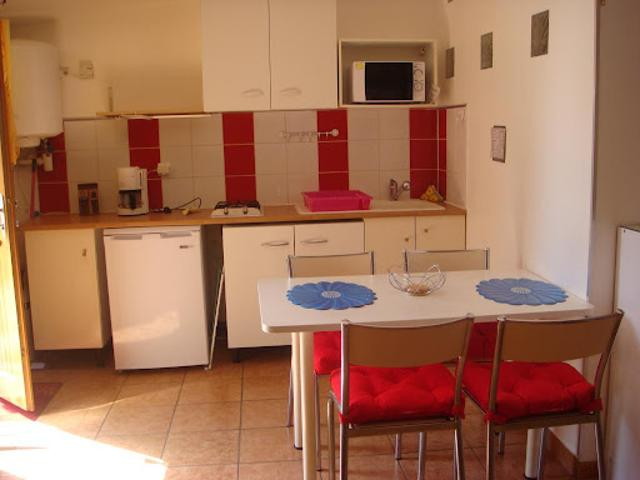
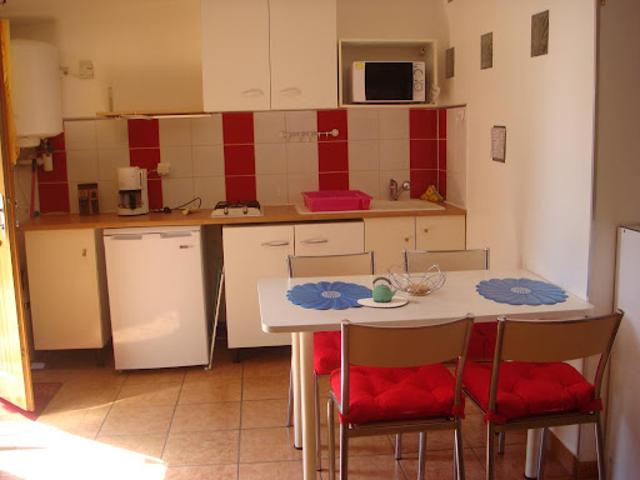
+ teapot (382, 289)
